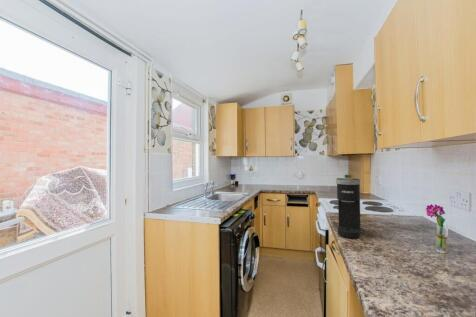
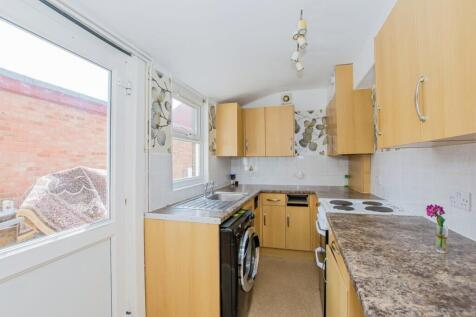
- coffee maker (349, 204)
